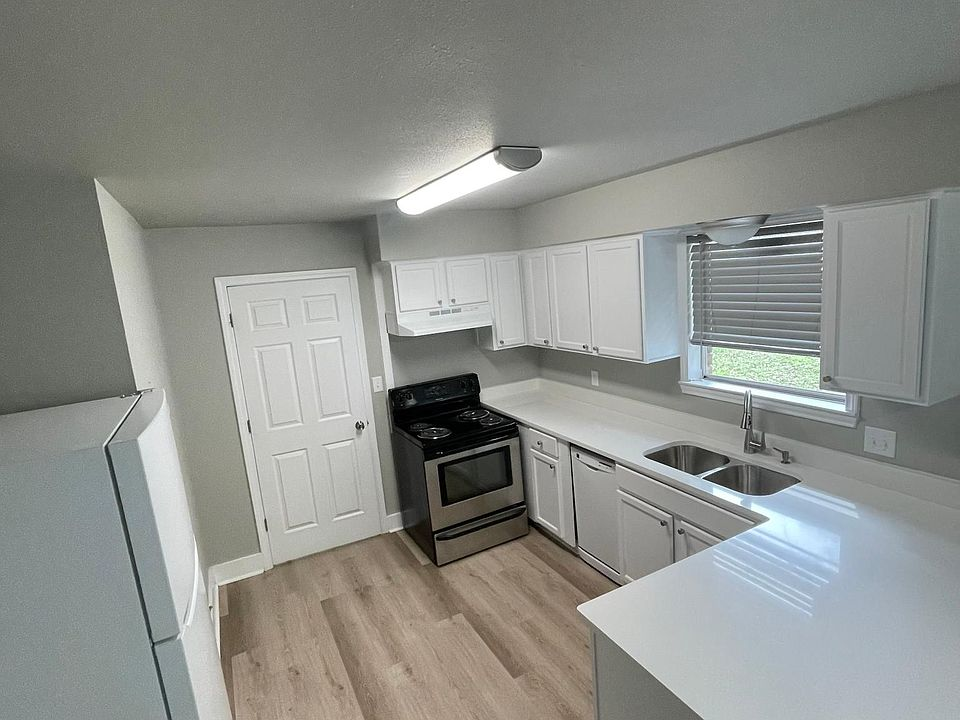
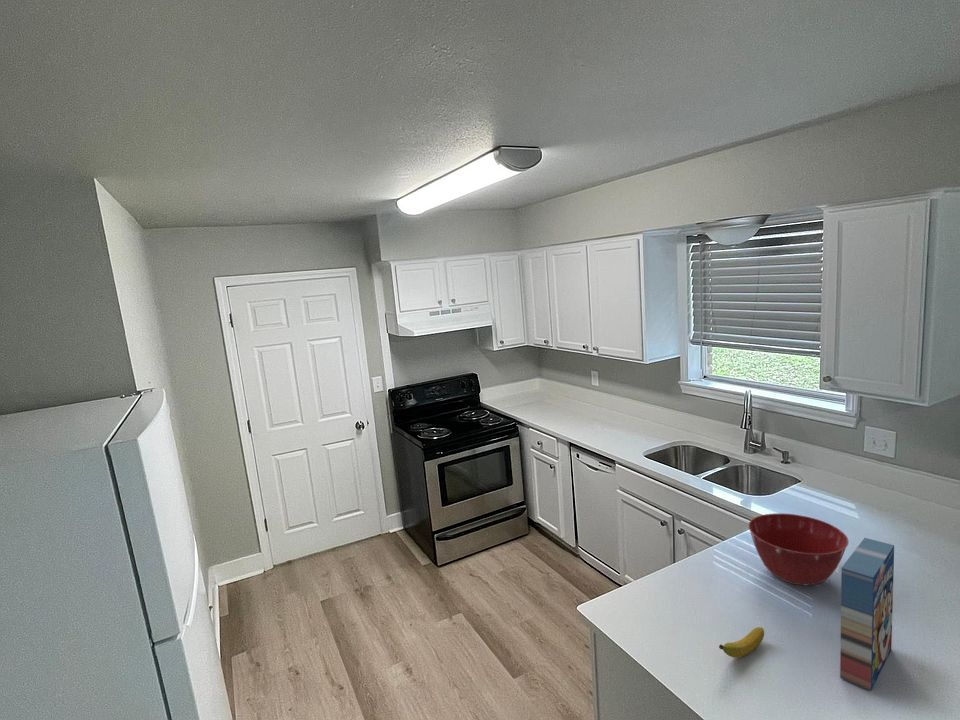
+ banana (742, 642)
+ mixing bowl (796, 552)
+ cereal box (867, 610)
